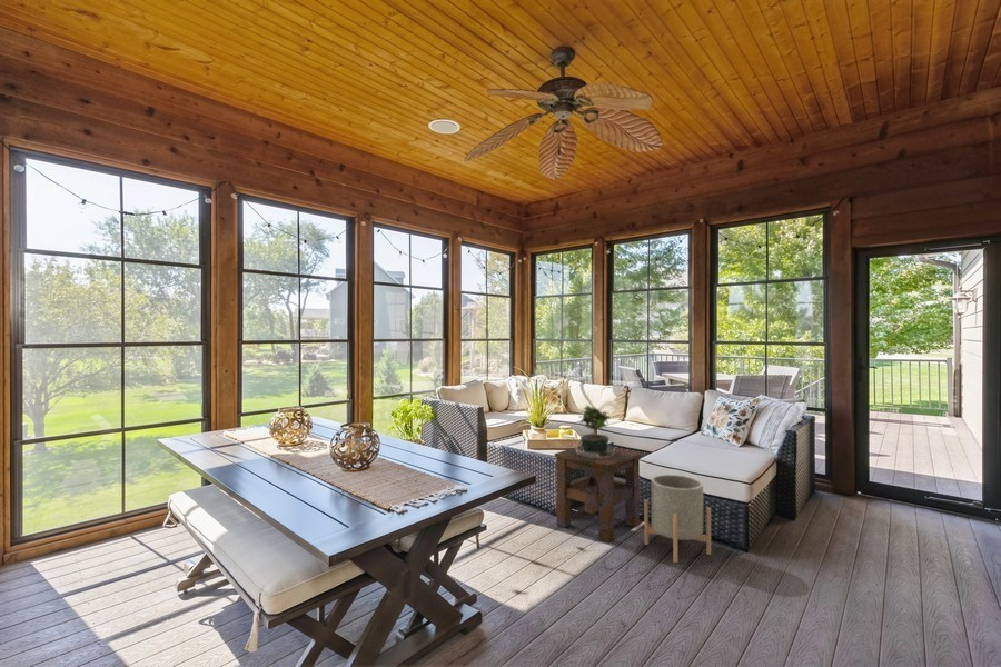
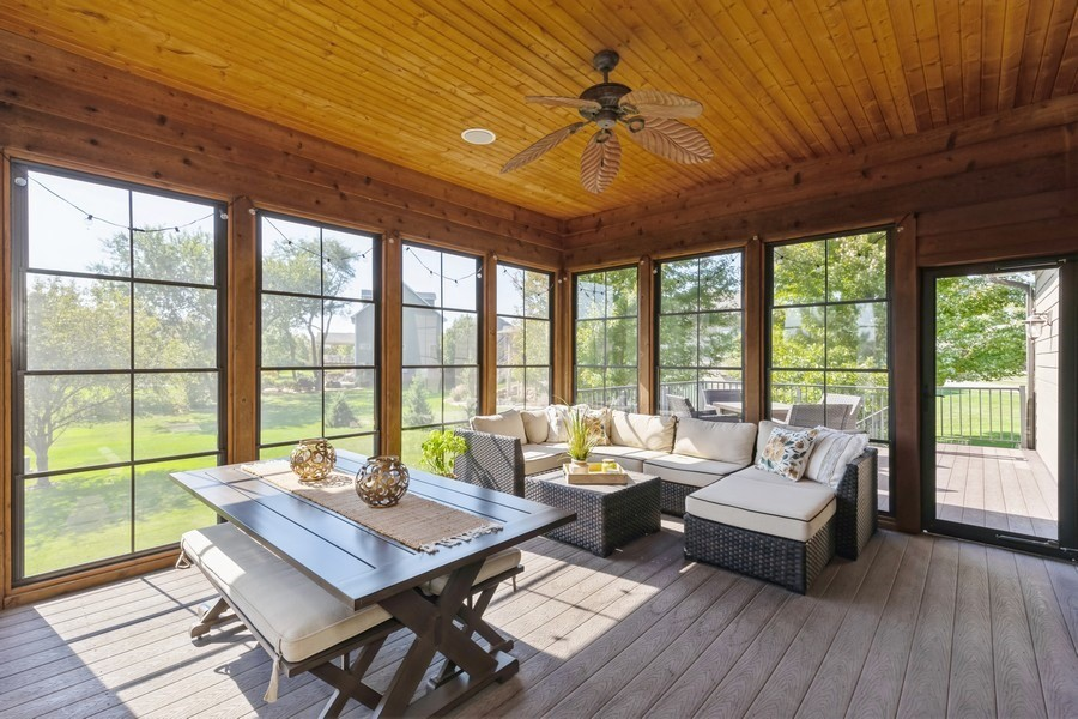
- side table (598, 488)
- potted plant (594, 428)
- planter (676, 515)
